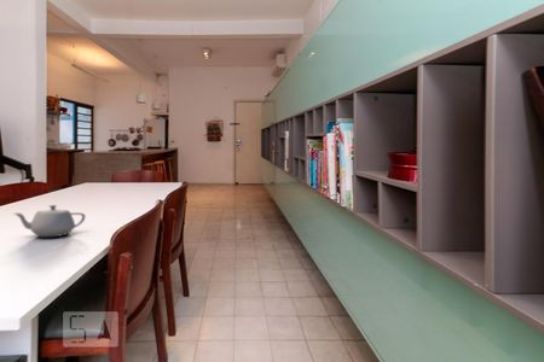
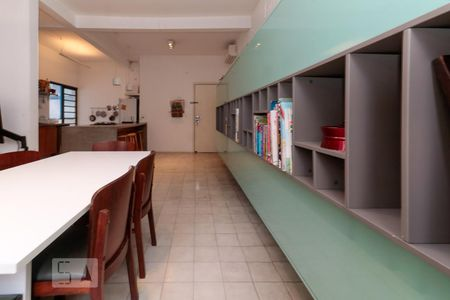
- teapot (51, 220)
